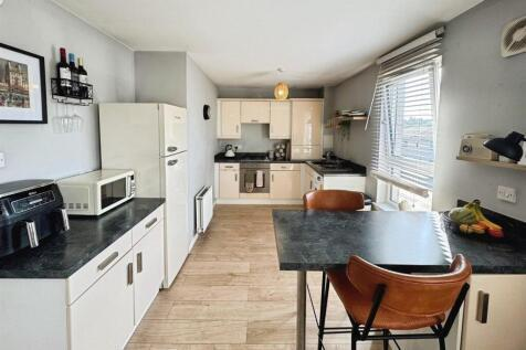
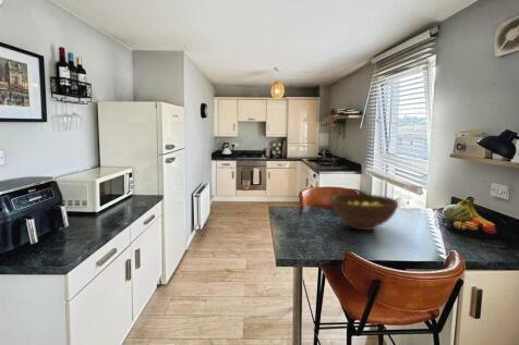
+ fruit bowl (363, 213)
